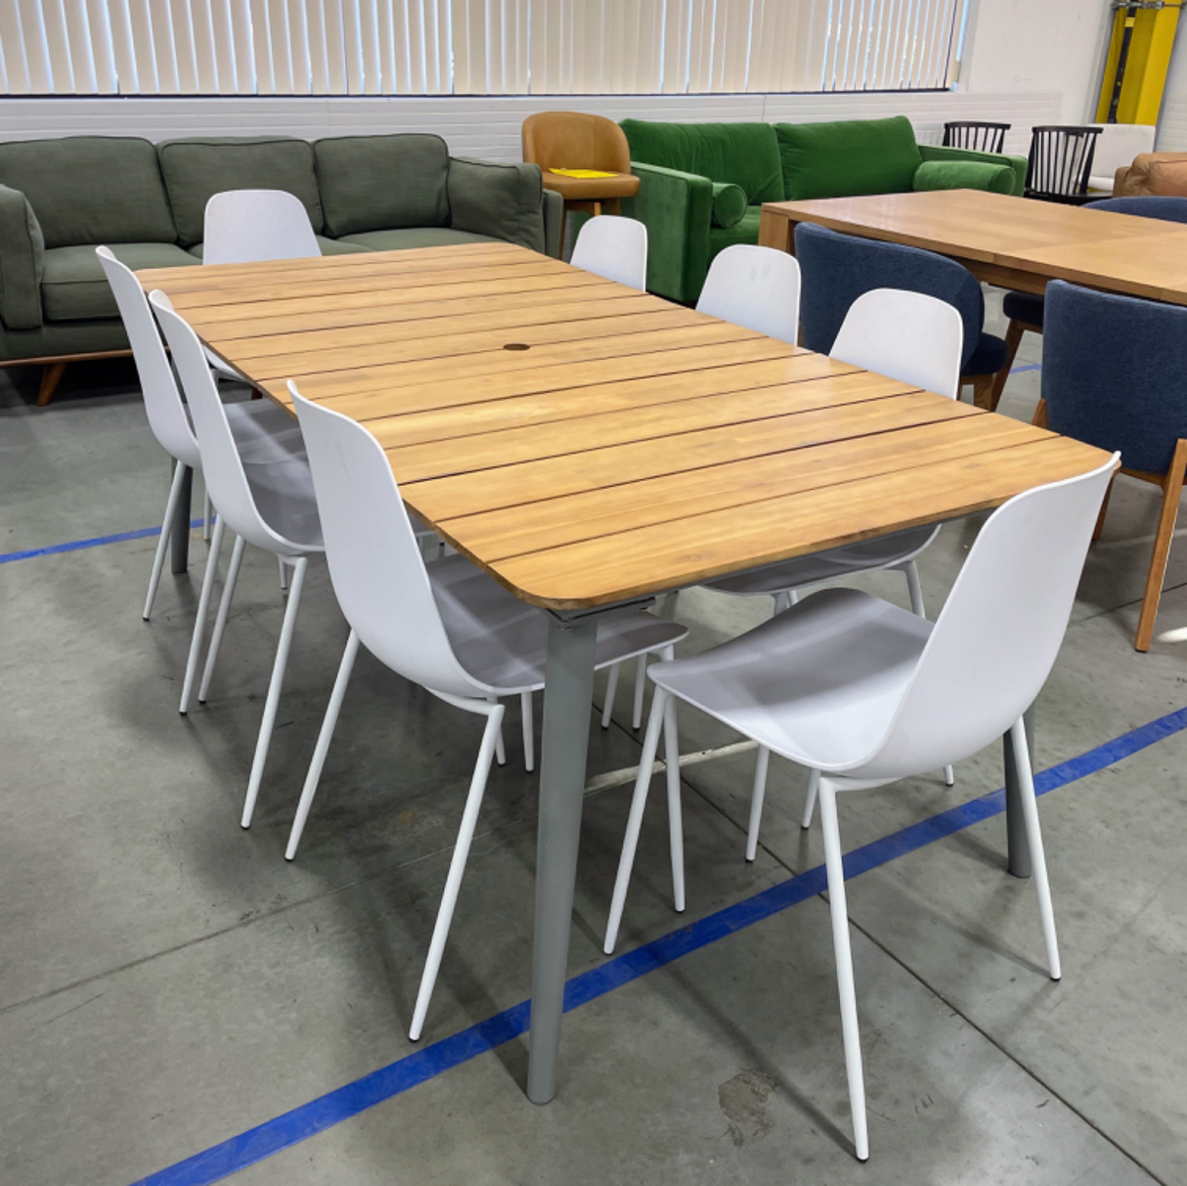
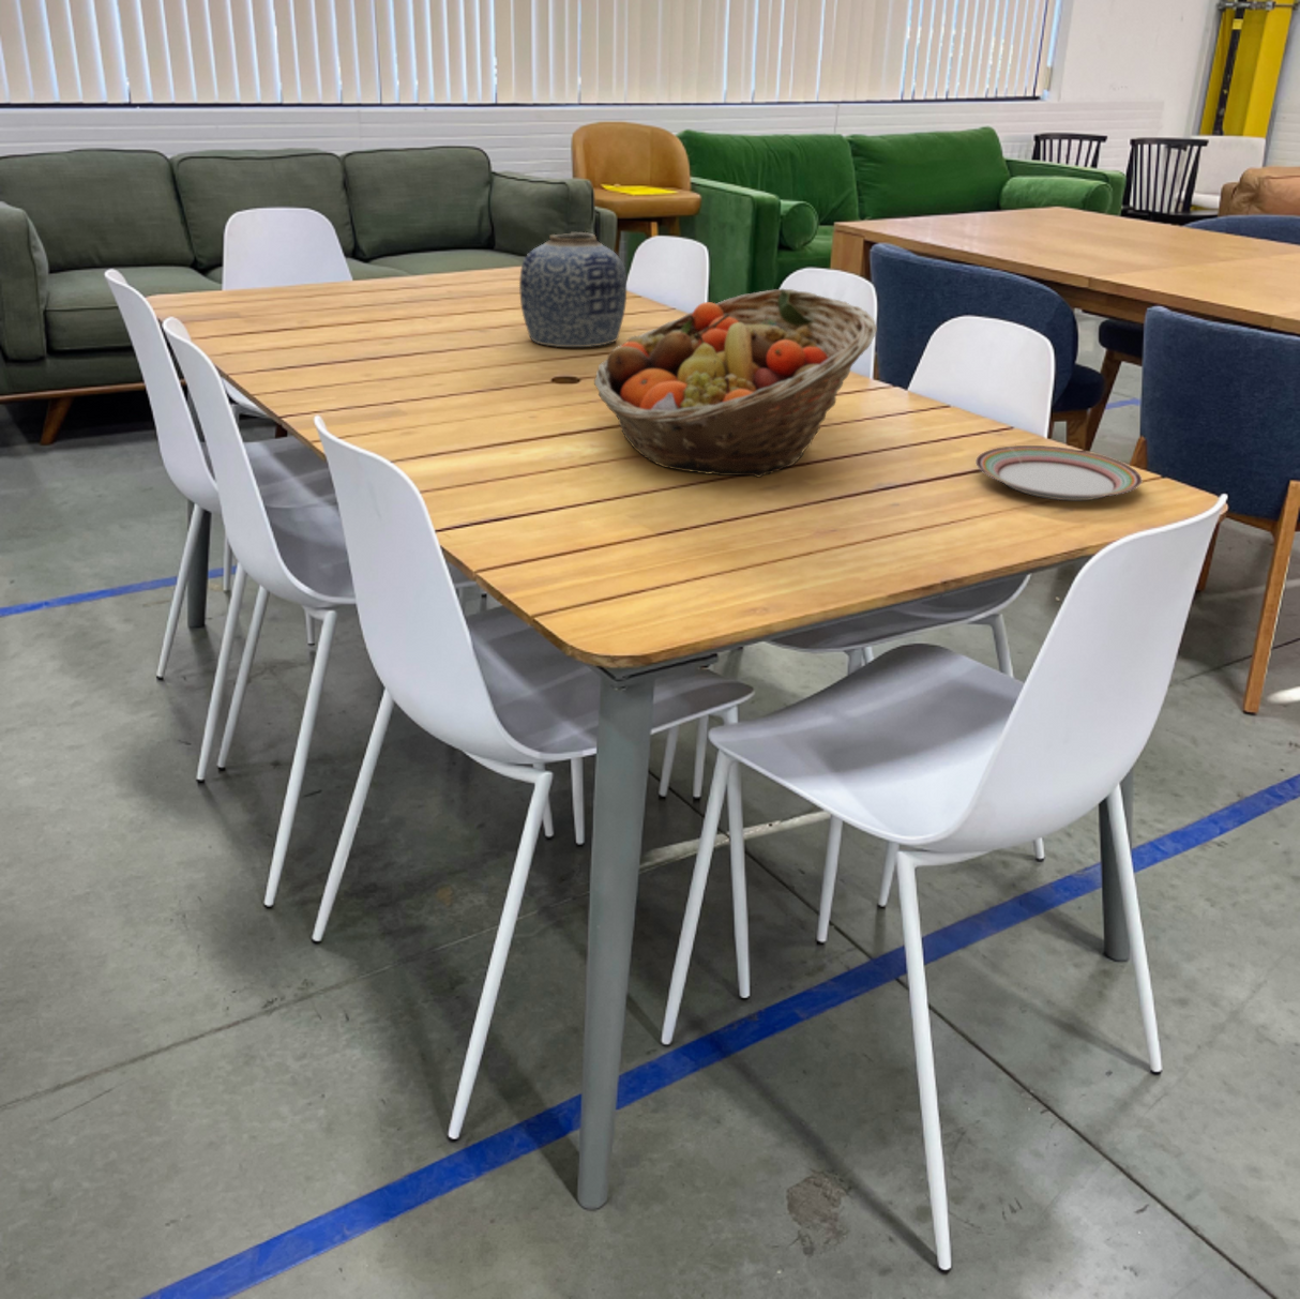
+ plate (1056, 476)
+ fruit basket (730, 375)
+ vase (573, 287)
